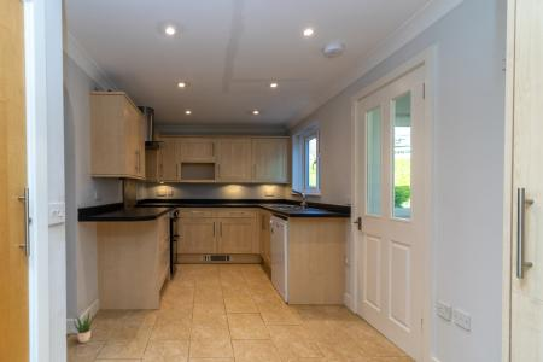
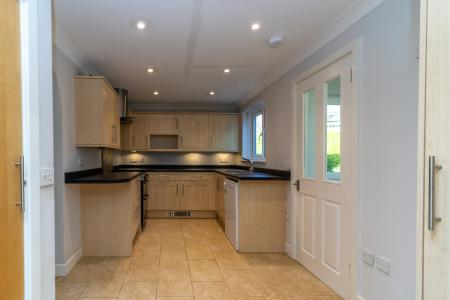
- potted plant (83, 325)
